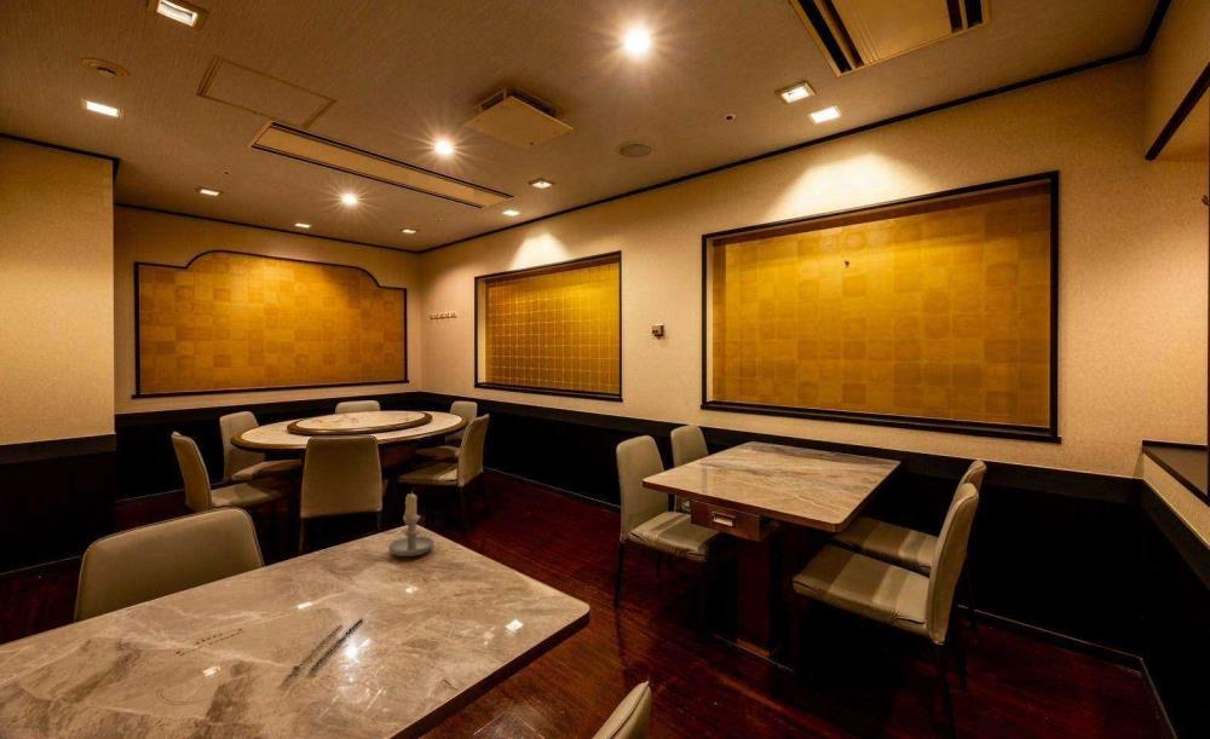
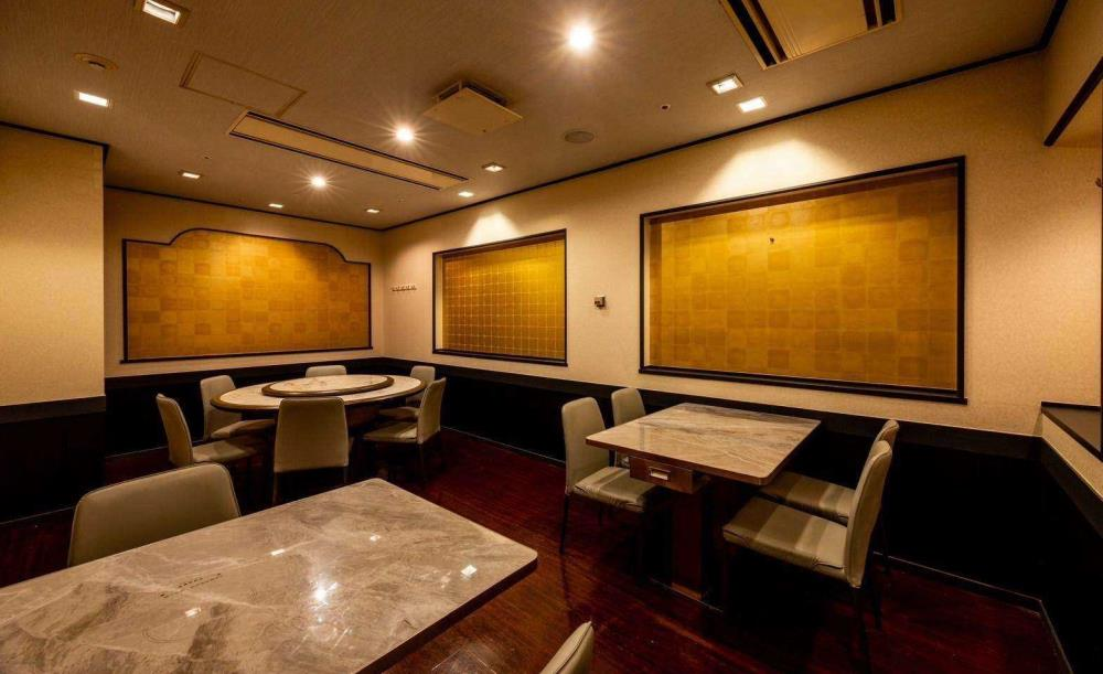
- candle (411, 521)
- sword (329, 648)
